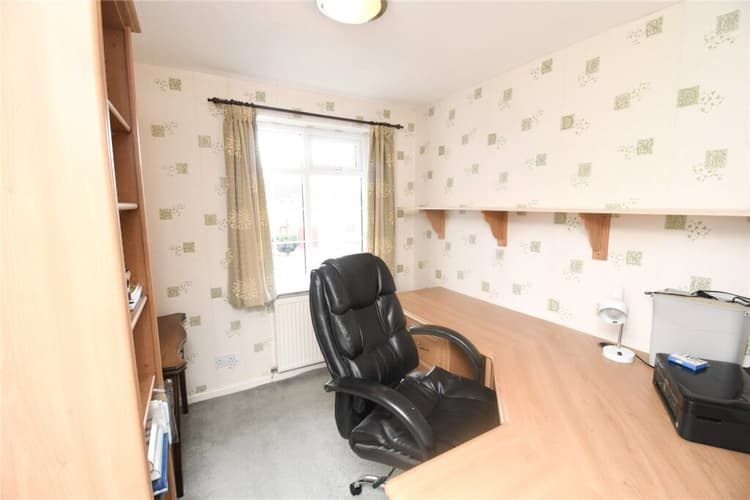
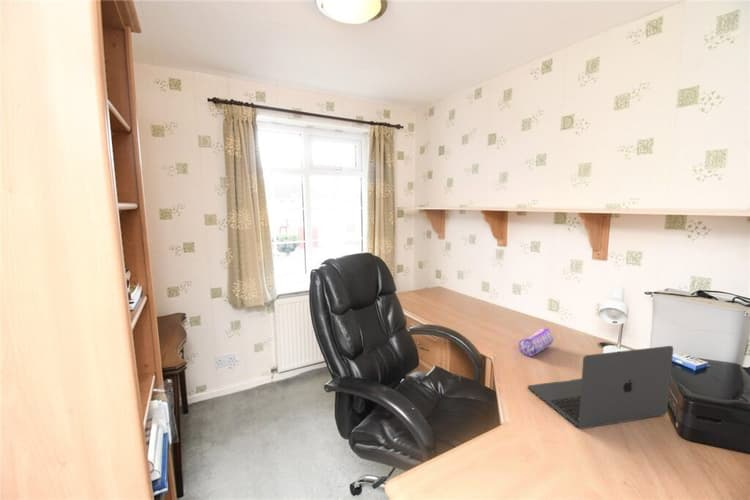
+ pencil case (535, 341)
+ laptop (593, 369)
